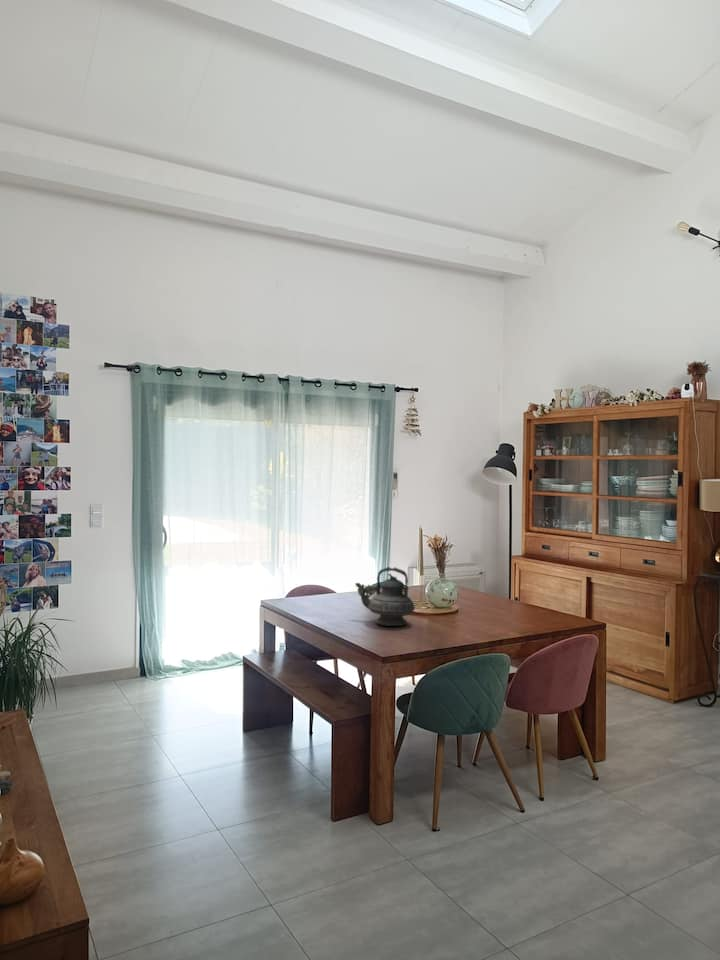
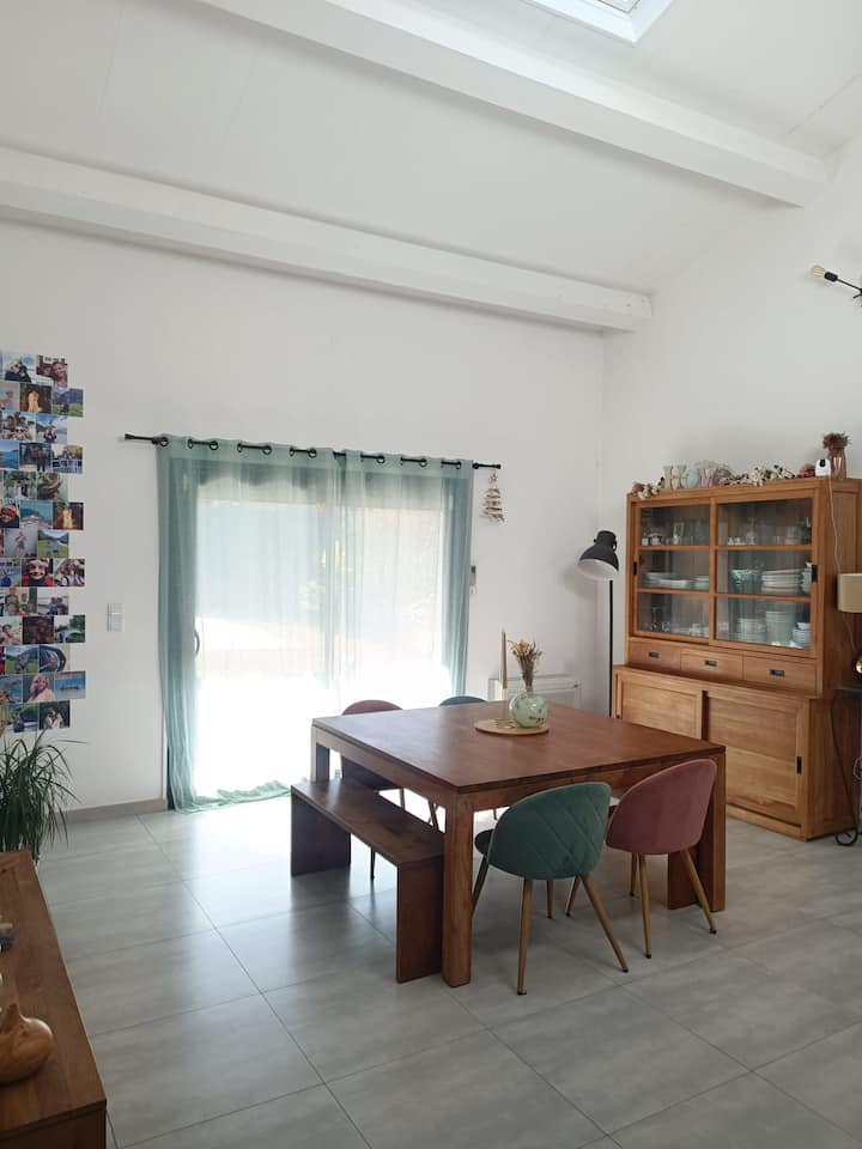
- teapot (384, 594)
